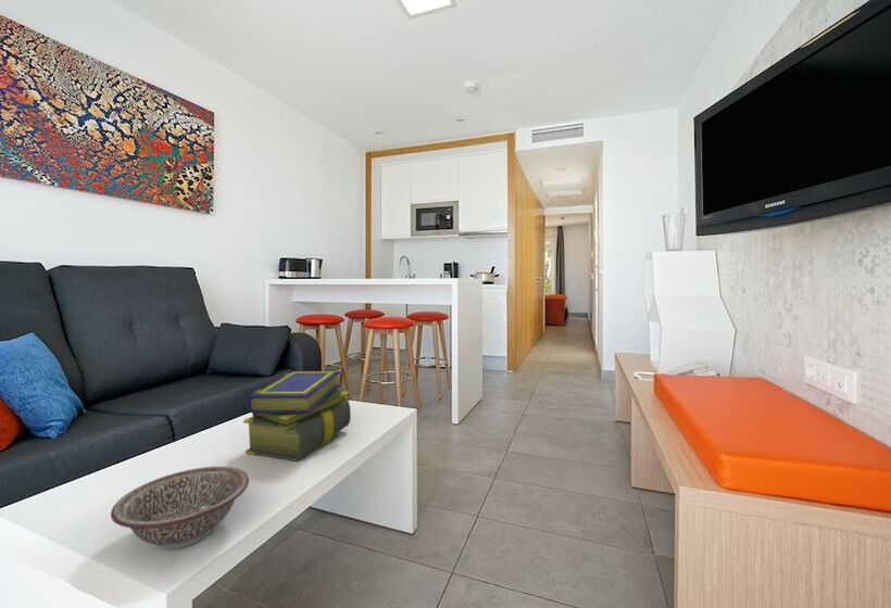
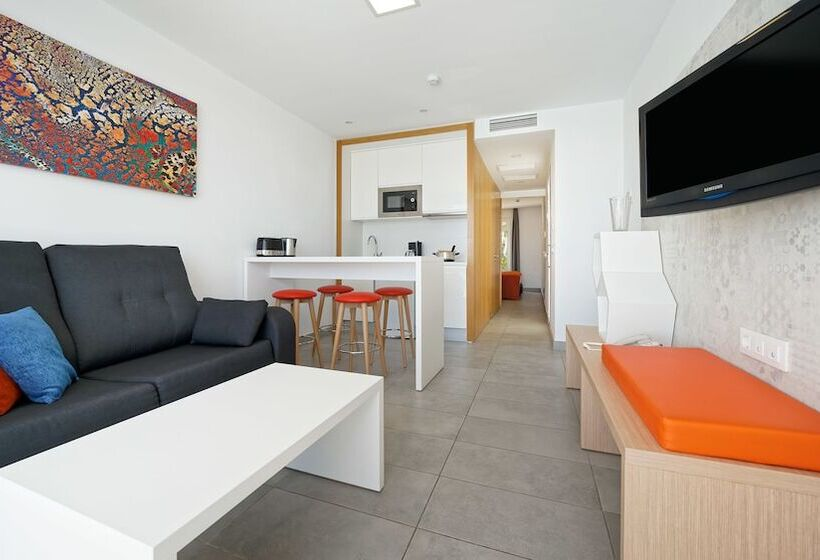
- stack of books (301, 409)
- decorative bowl (186, 512)
